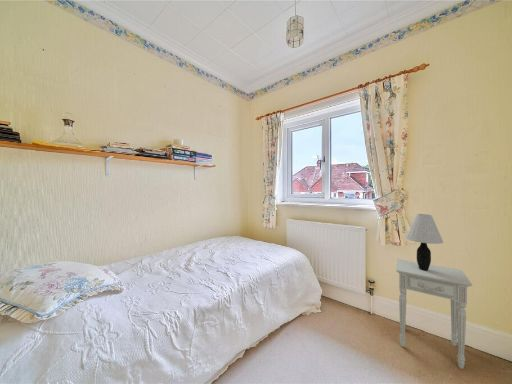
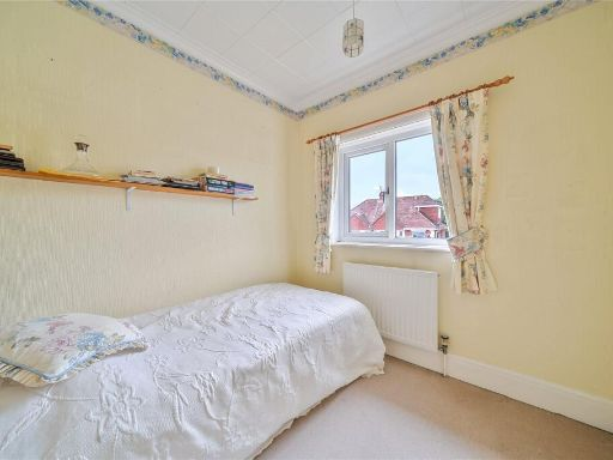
- table lamp (423, 241)
- nightstand (429, 294)
